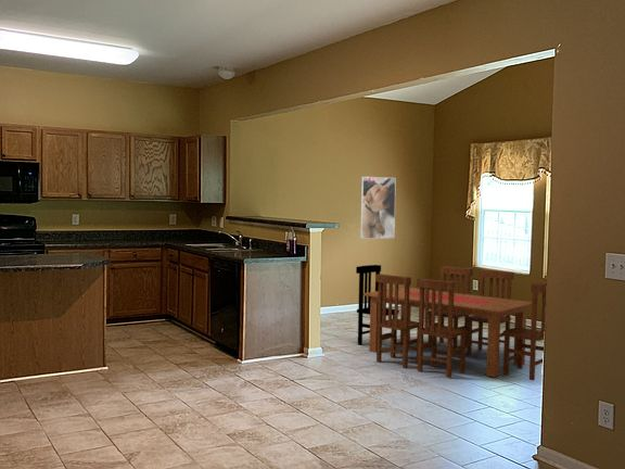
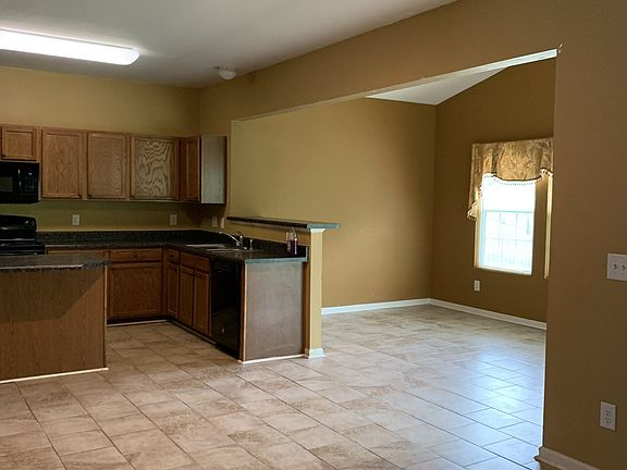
- dining table (446, 316)
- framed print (378, 207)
